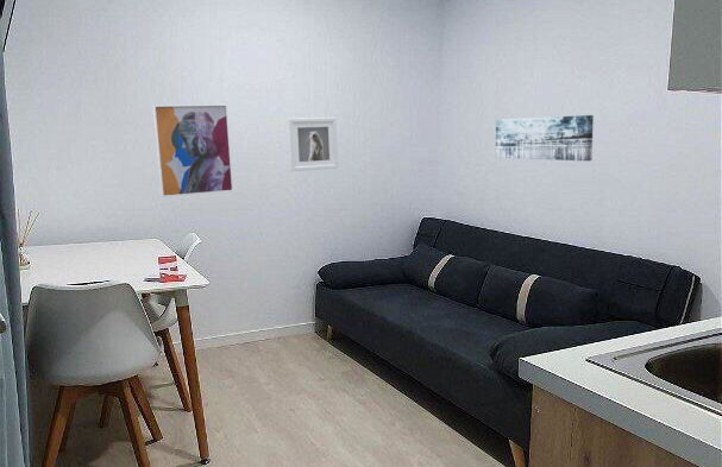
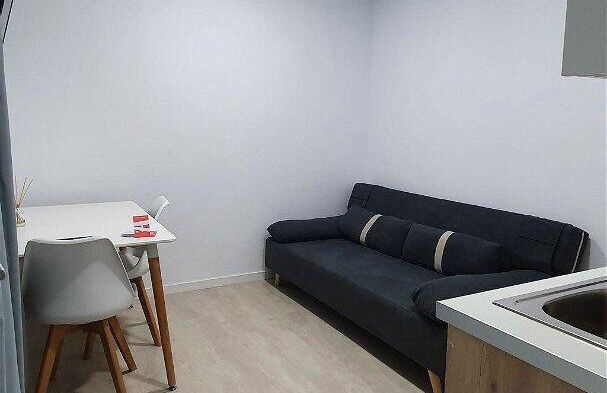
- wall art (194, 150)
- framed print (313, 144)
- wall art (539, 138)
